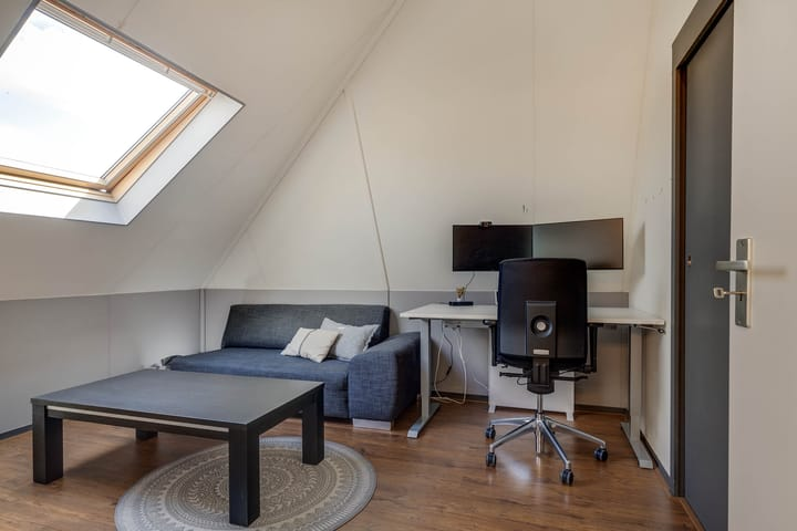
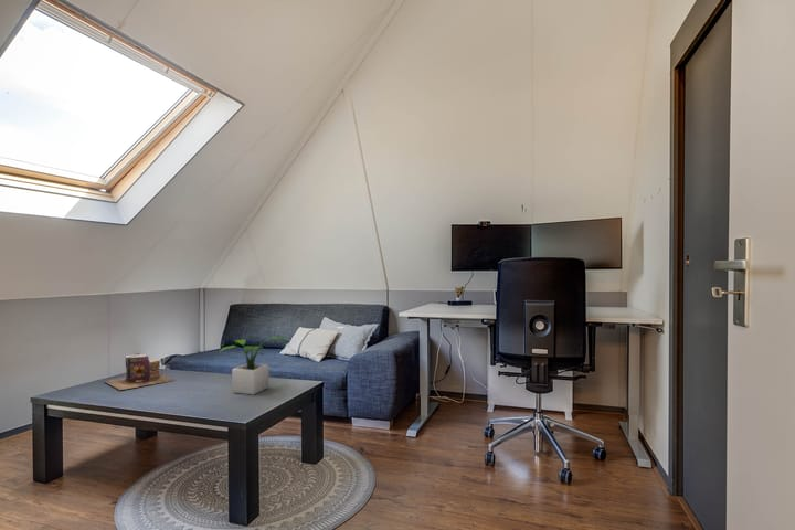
+ books (139, 368)
+ potted plant (253, 364)
